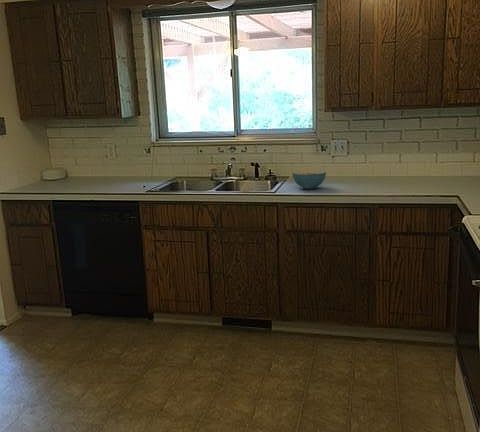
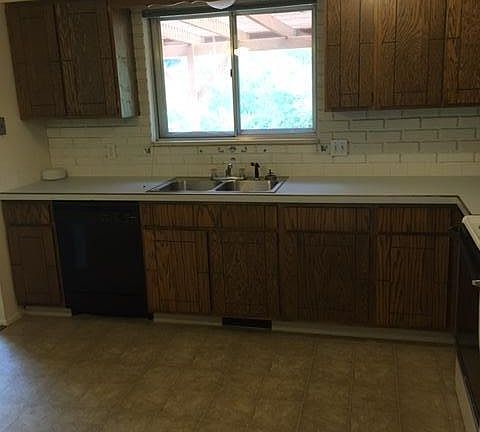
- cereal bowl (309, 180)
